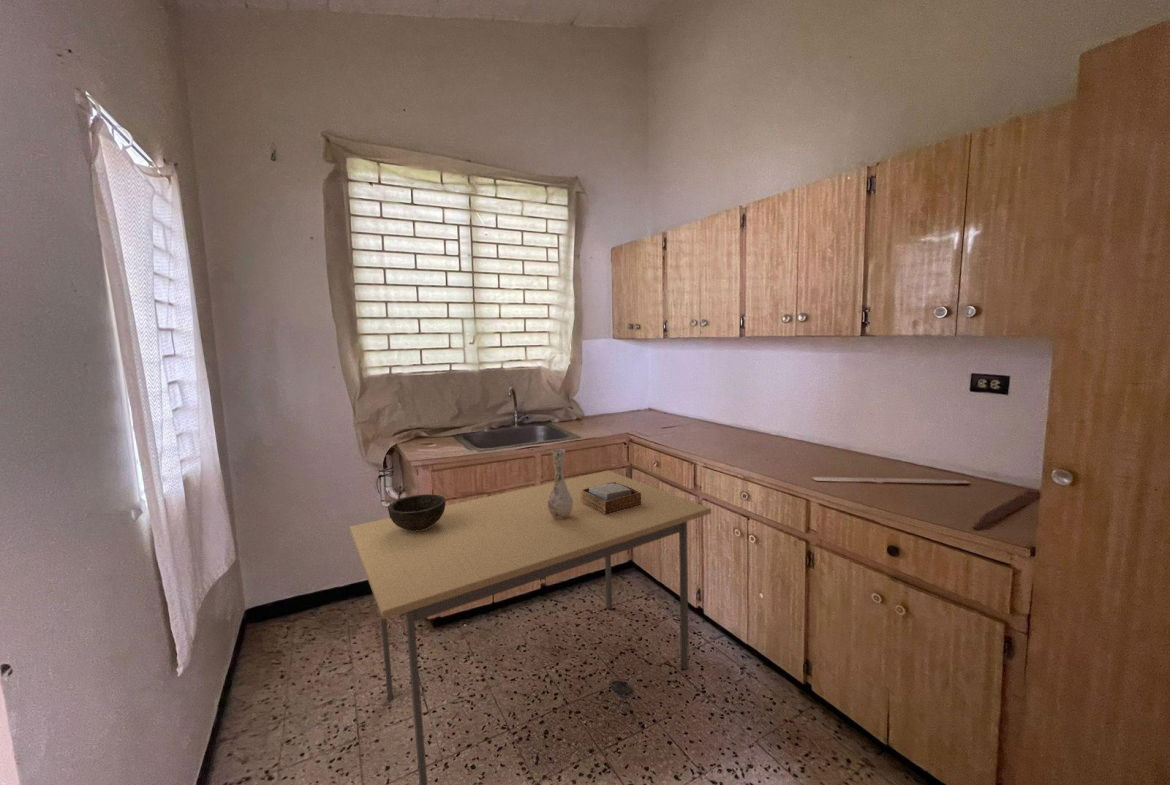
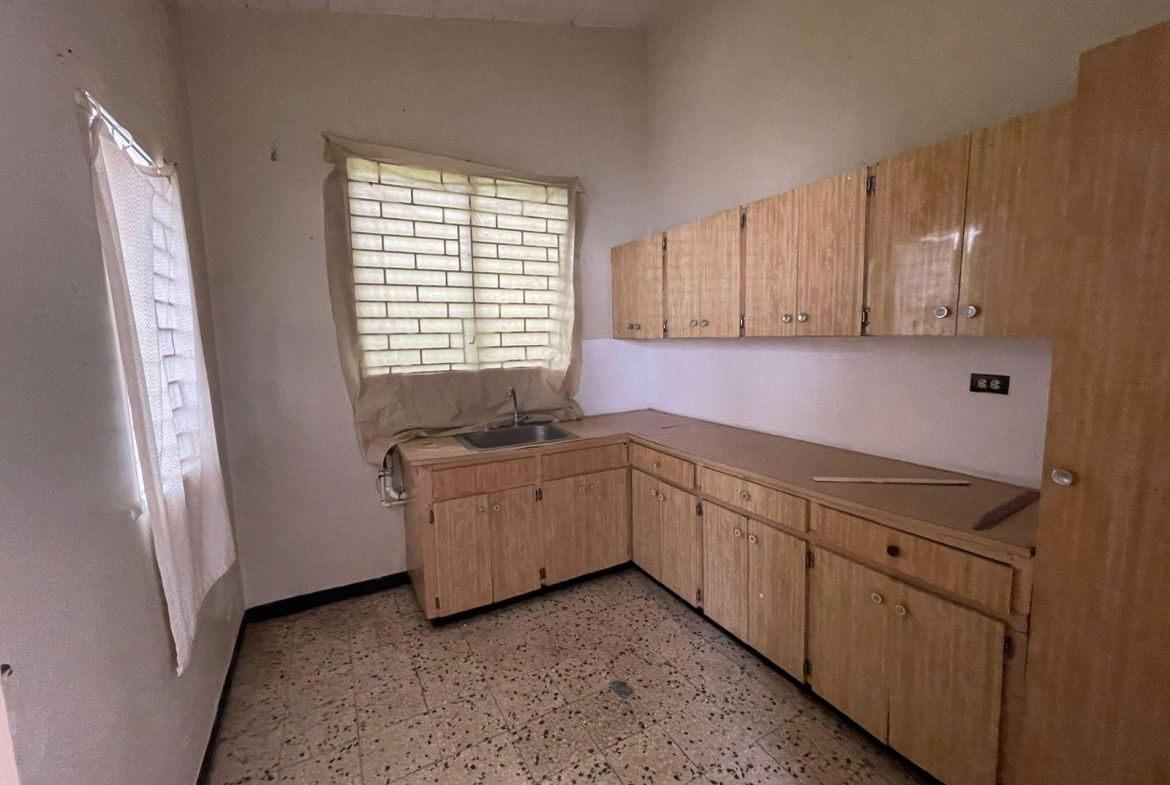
- vase (559, 483)
- napkin holder (610, 494)
- dining table (530, 582)
- bowl (418, 514)
